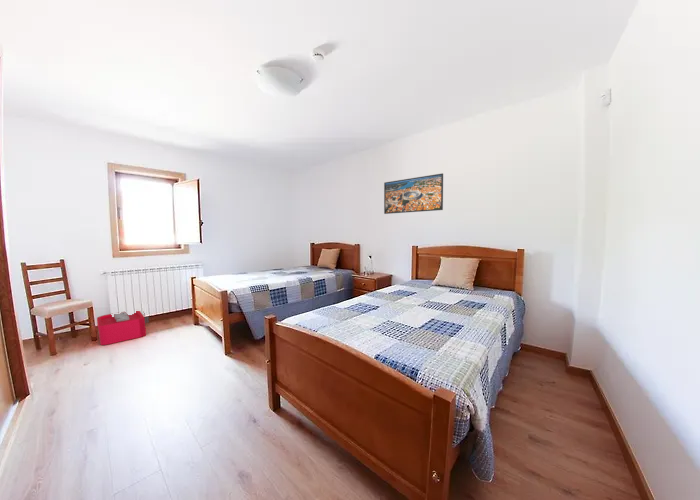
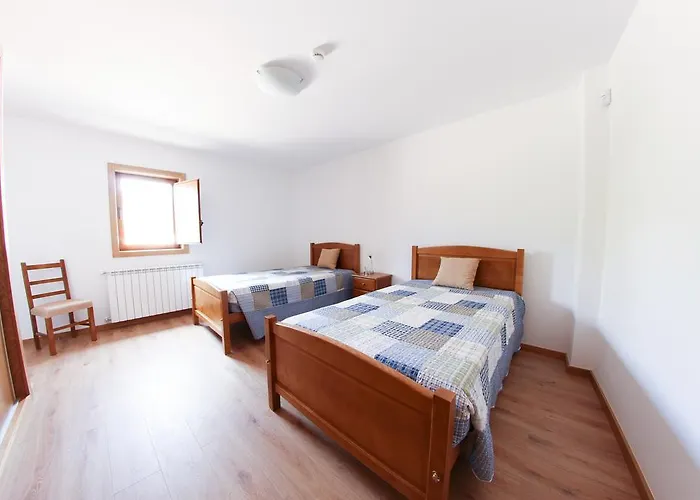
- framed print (411, 195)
- storage bin (127, 323)
